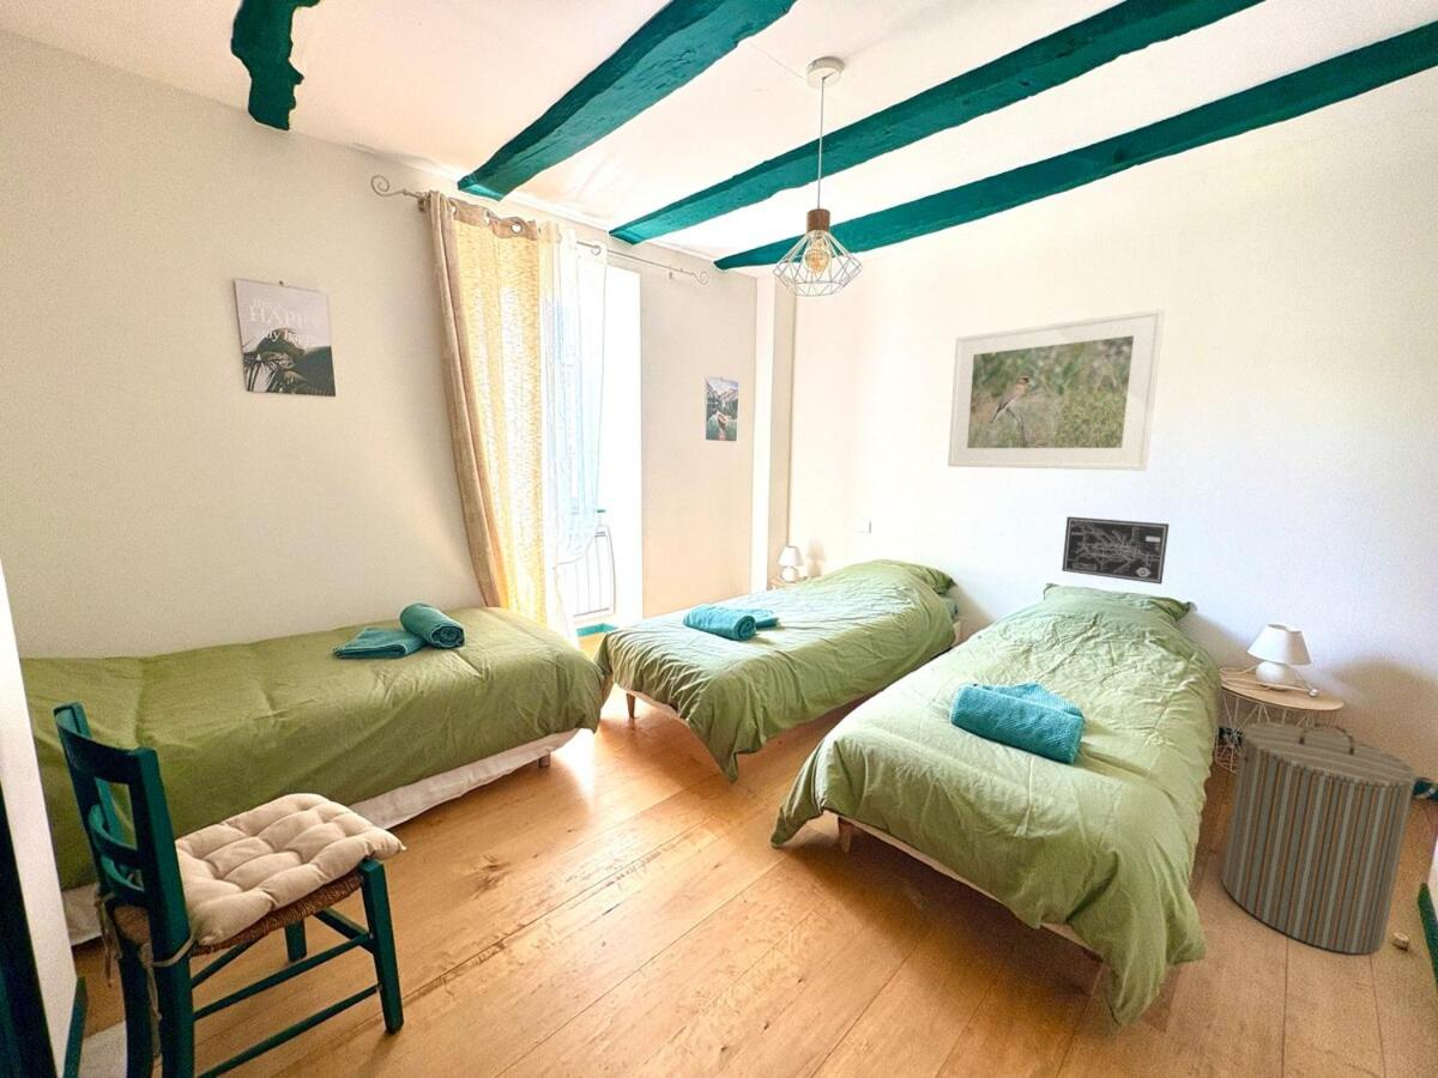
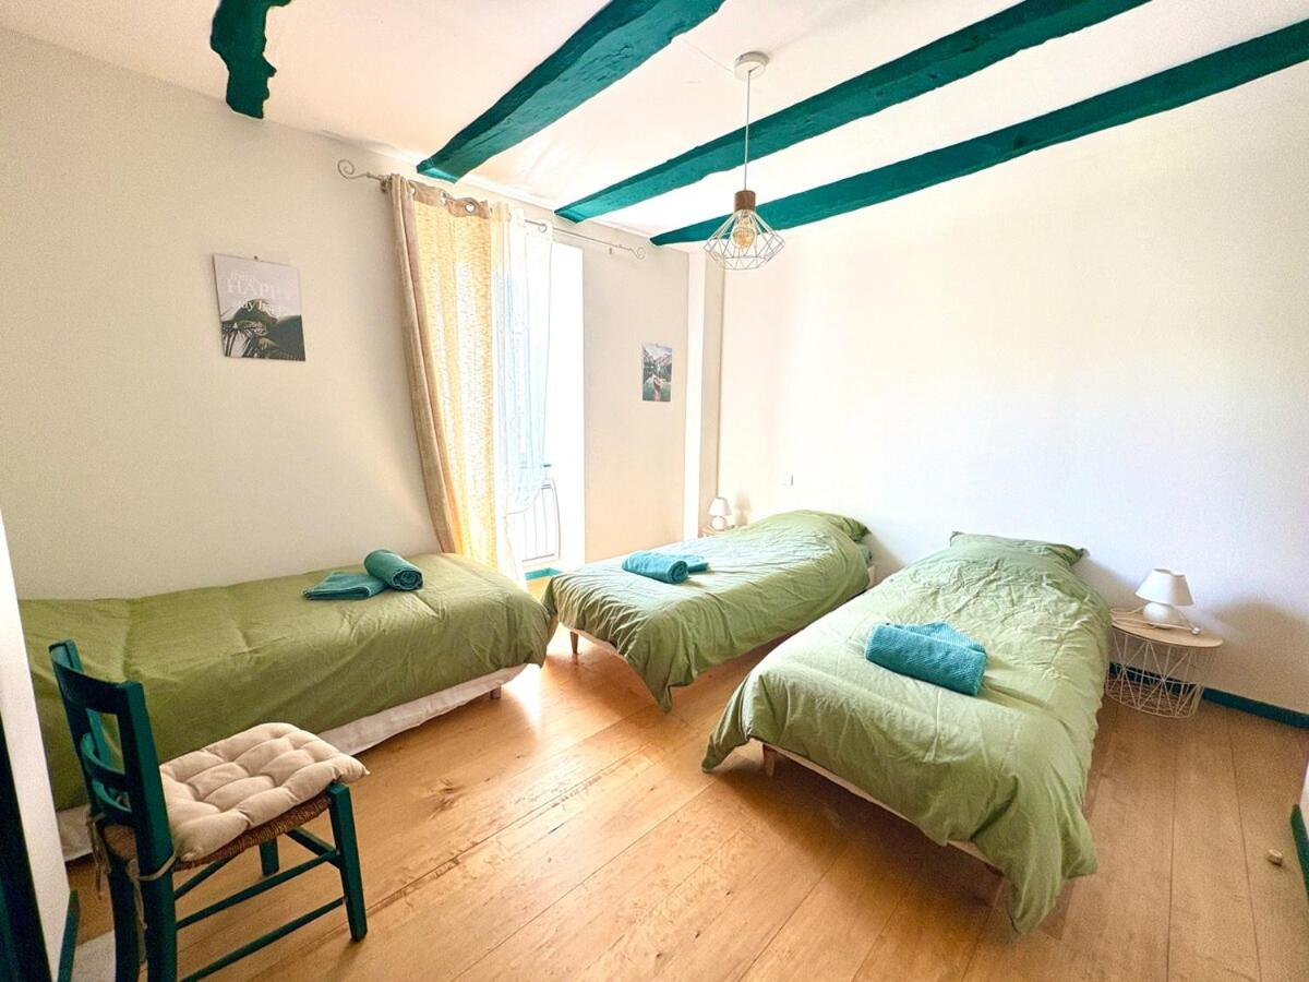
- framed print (1041, 398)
- laundry hamper (1311, 817)
- wall art (1112, 549)
